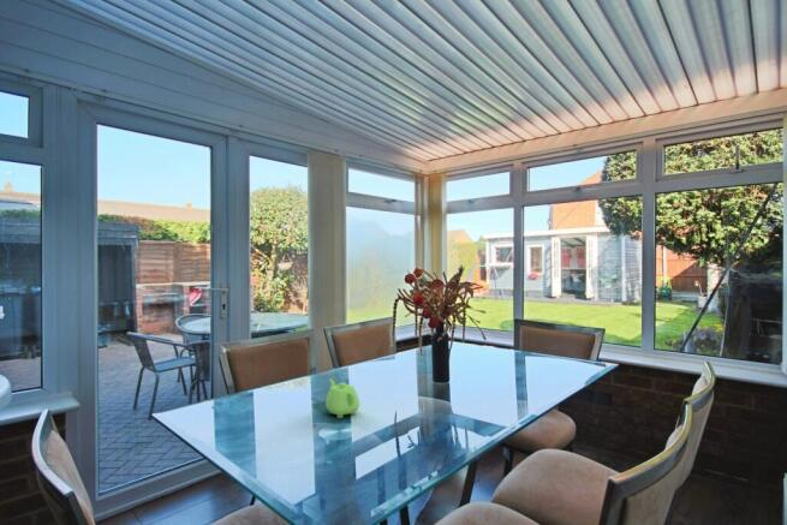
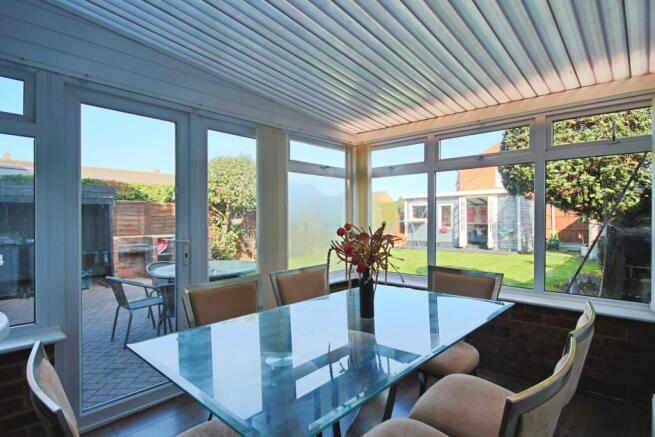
- teapot (341, 398)
